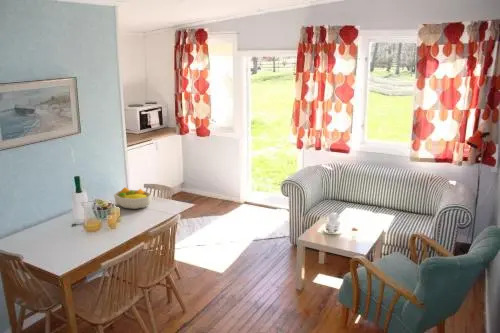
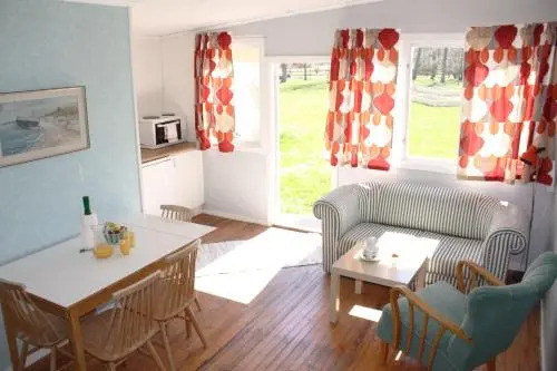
- fruit bowl (133, 197)
